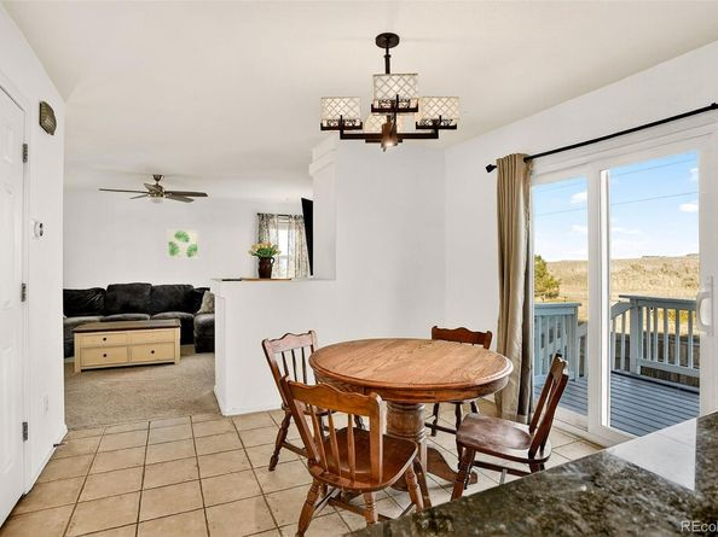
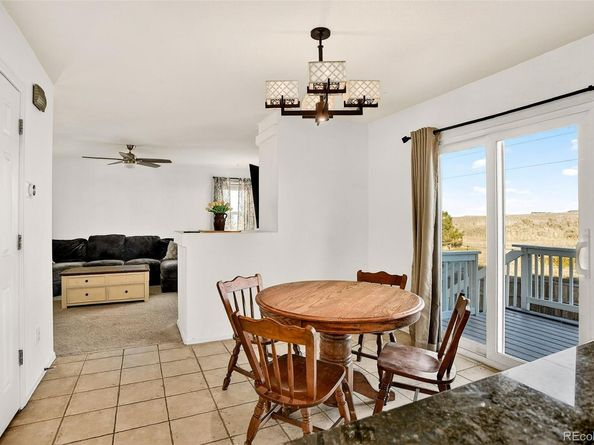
- wall art (183, 244)
